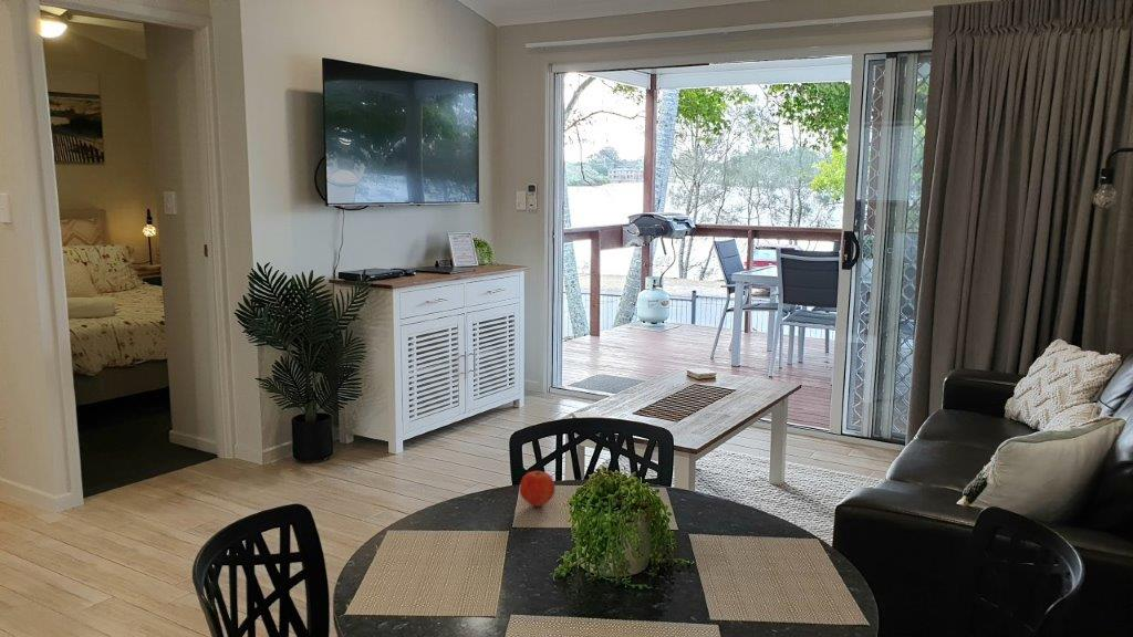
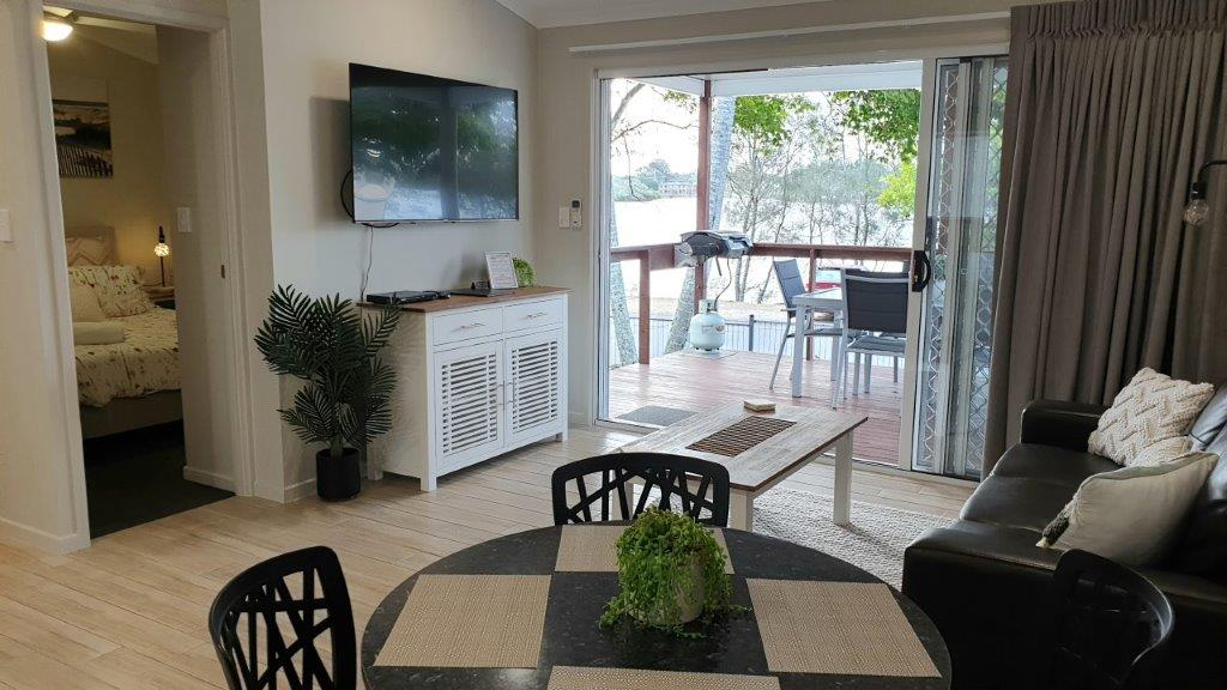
- apple (537, 487)
